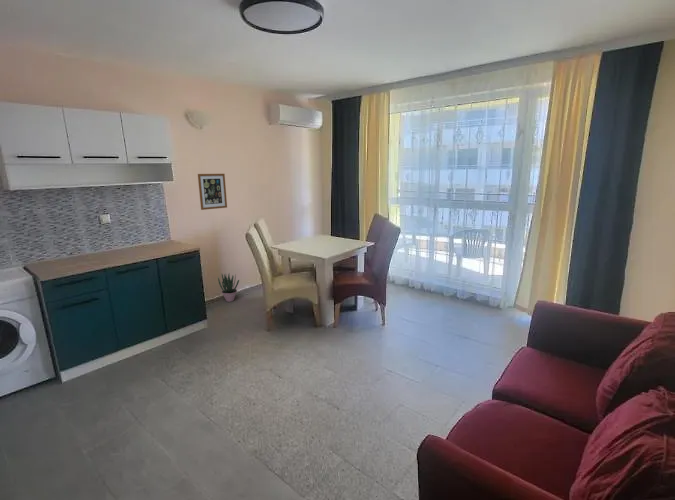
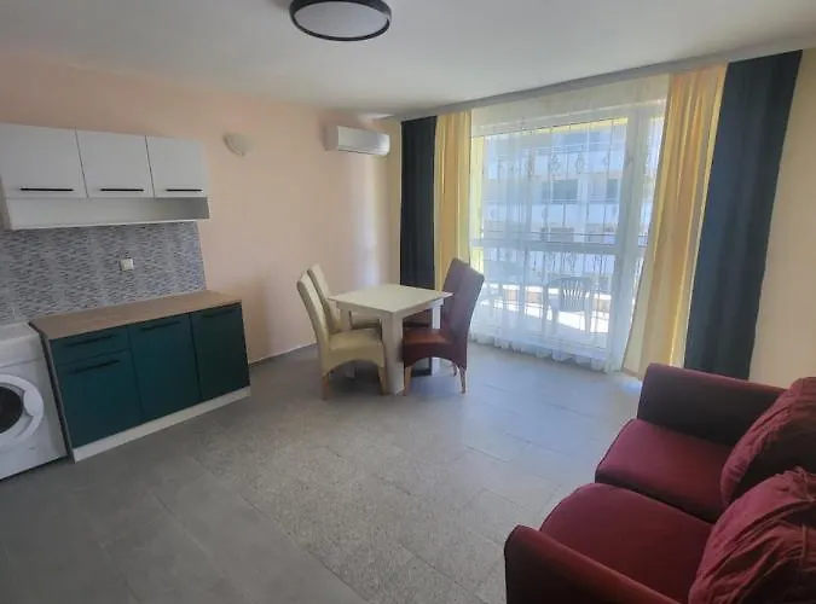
- potted plant (229, 286)
- wall art (213, 191)
